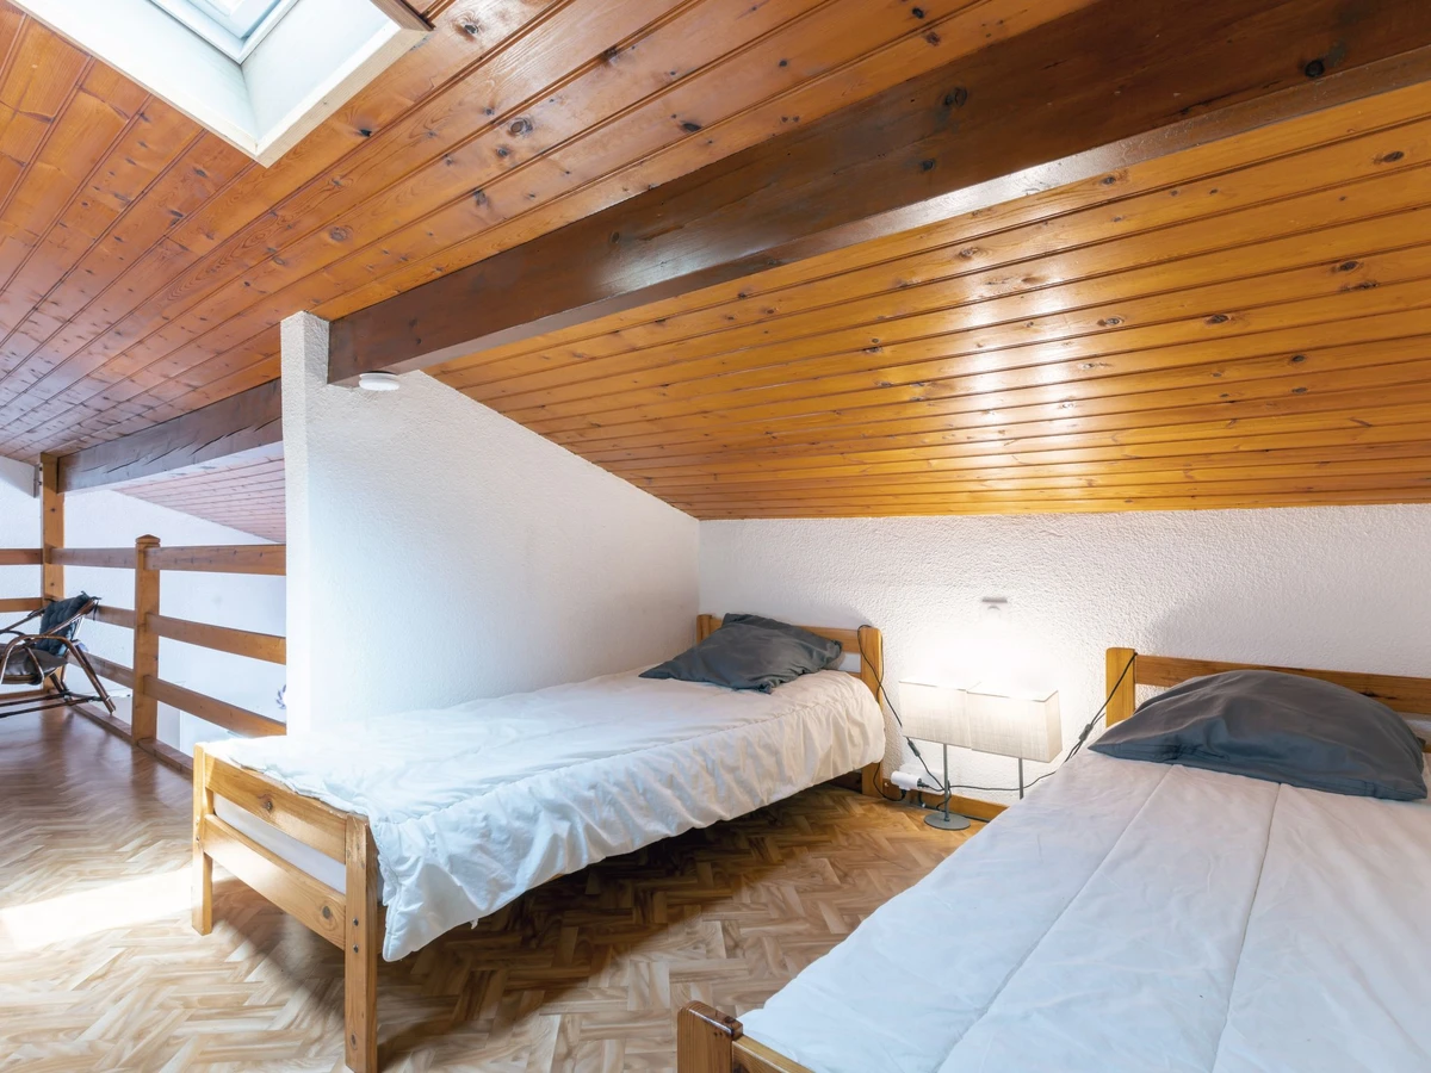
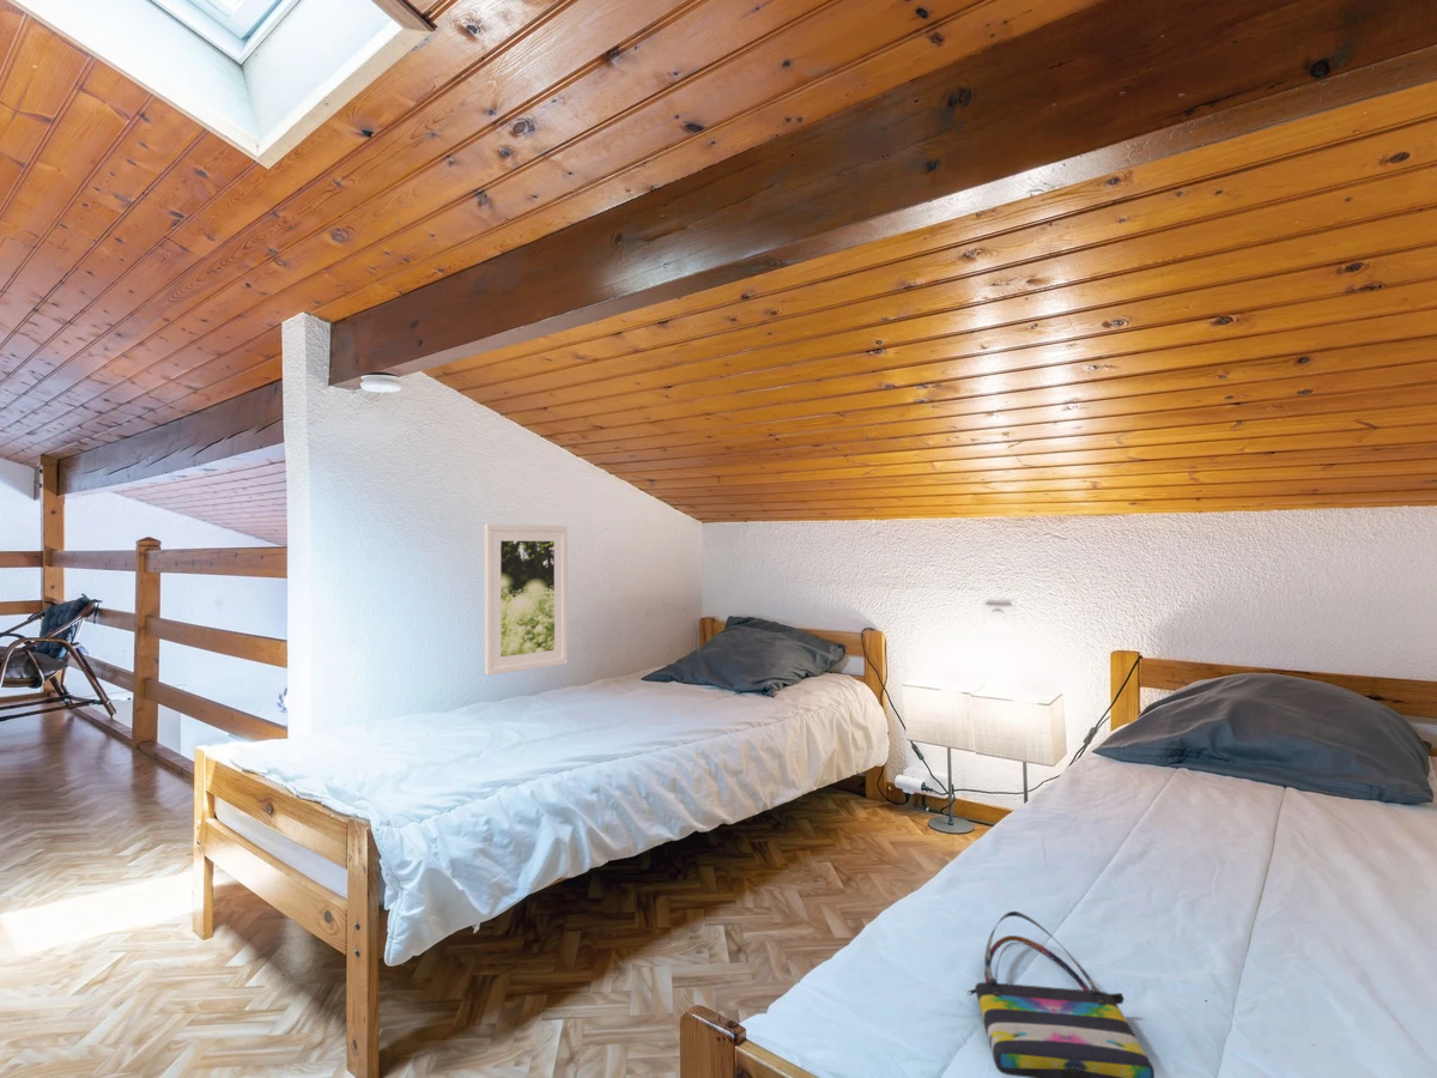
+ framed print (527, 596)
+ tote bag (1042, 987)
